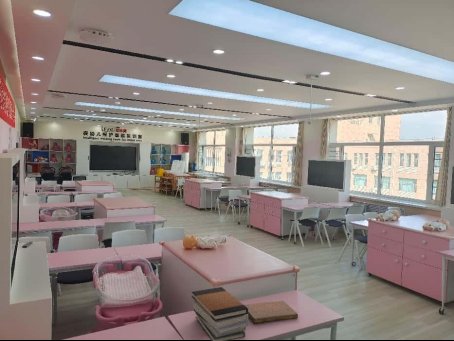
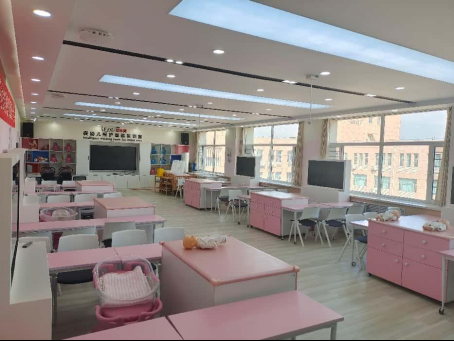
- notebook (269, 311)
- book stack (219, 313)
